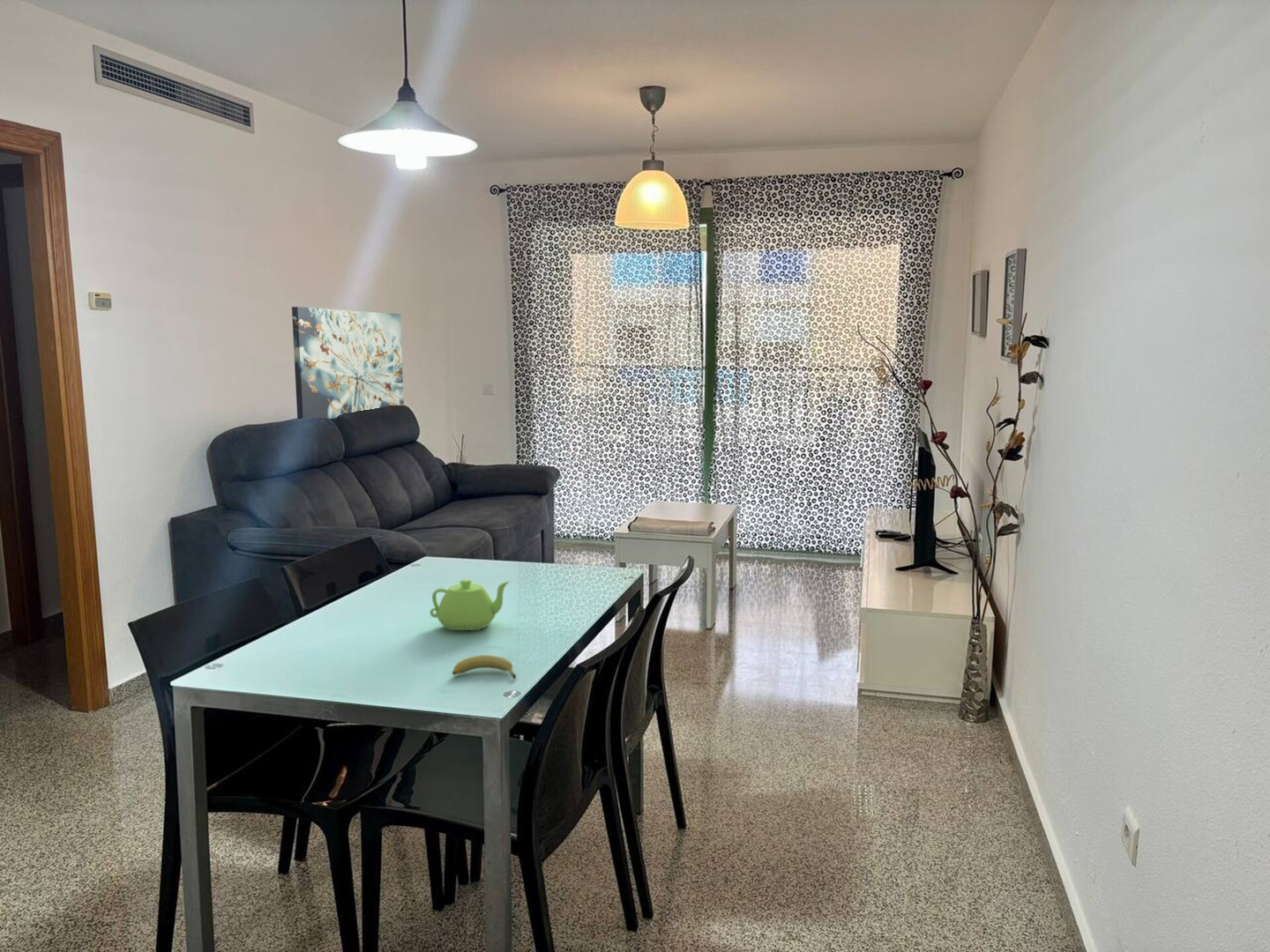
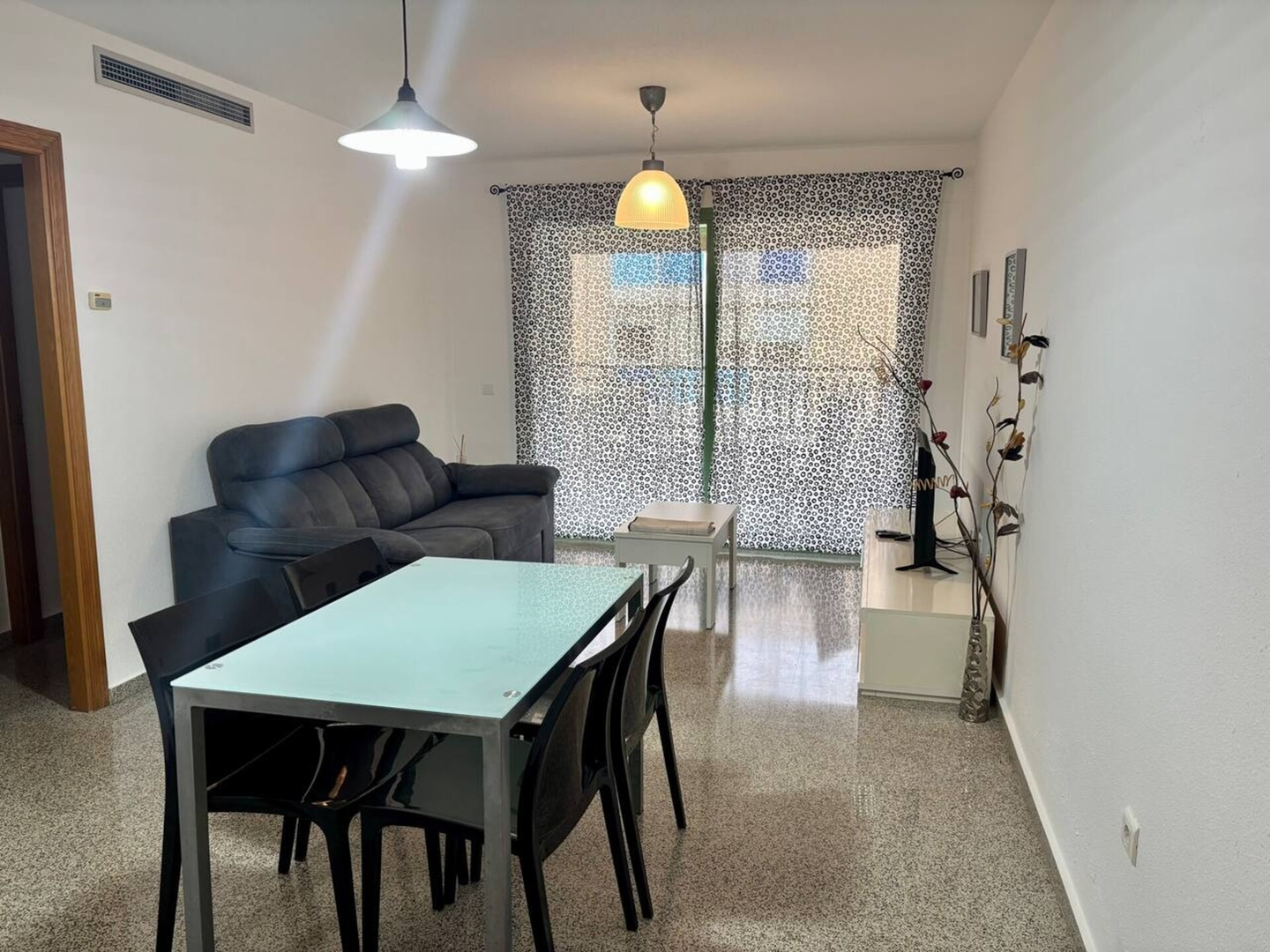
- wall art (354, 376)
- fruit (487, 666)
- teapot (469, 603)
